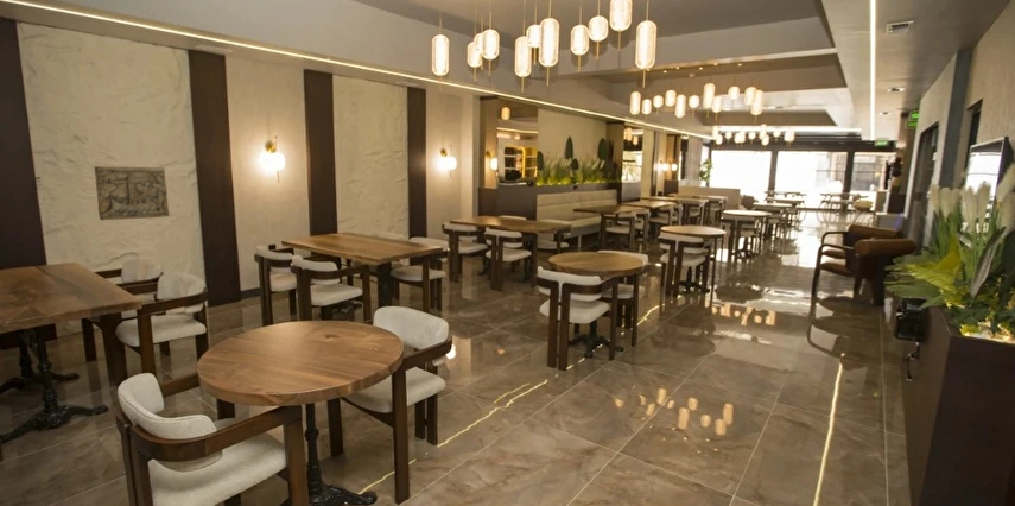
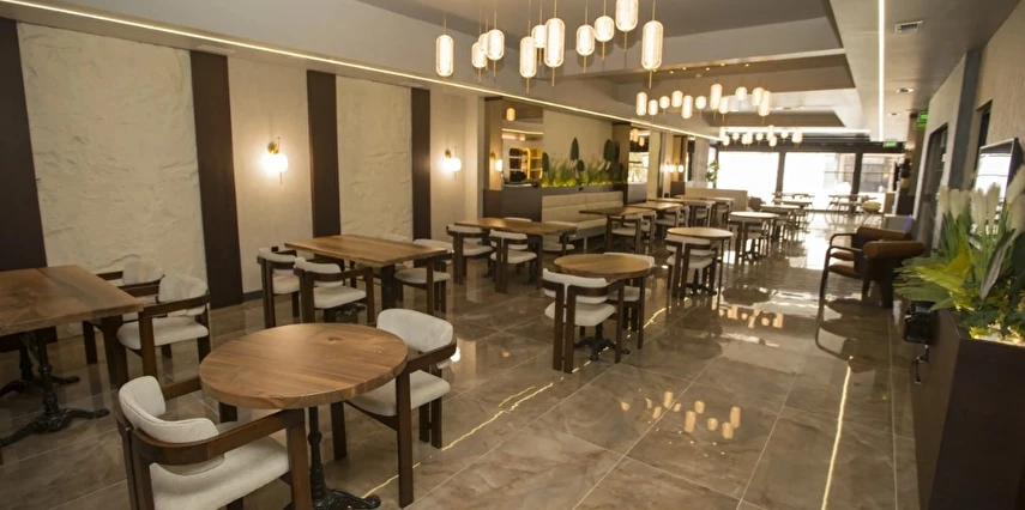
- stone relief (133, 192)
